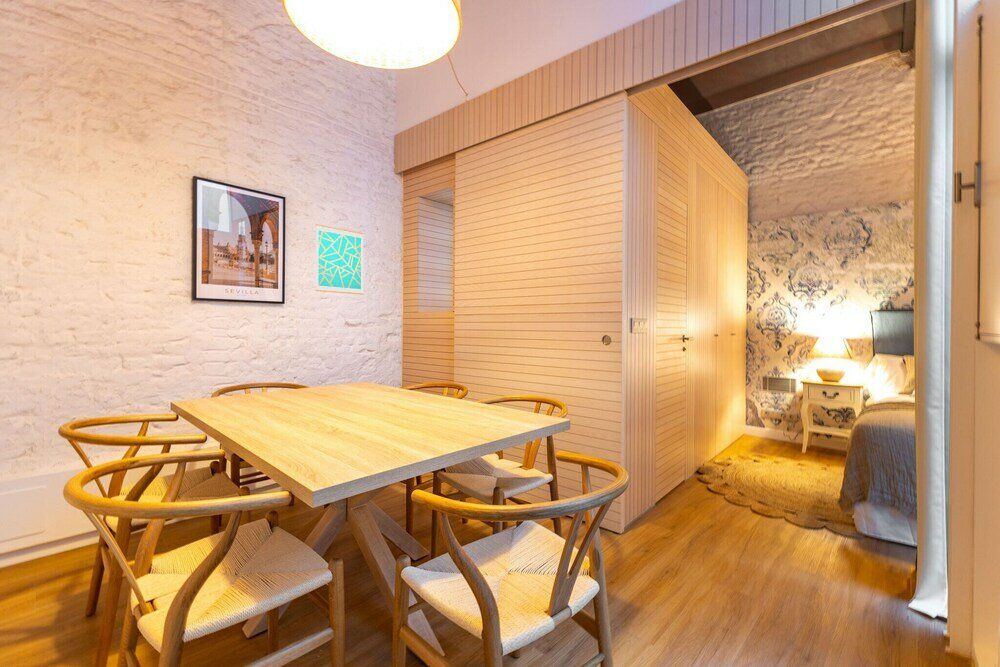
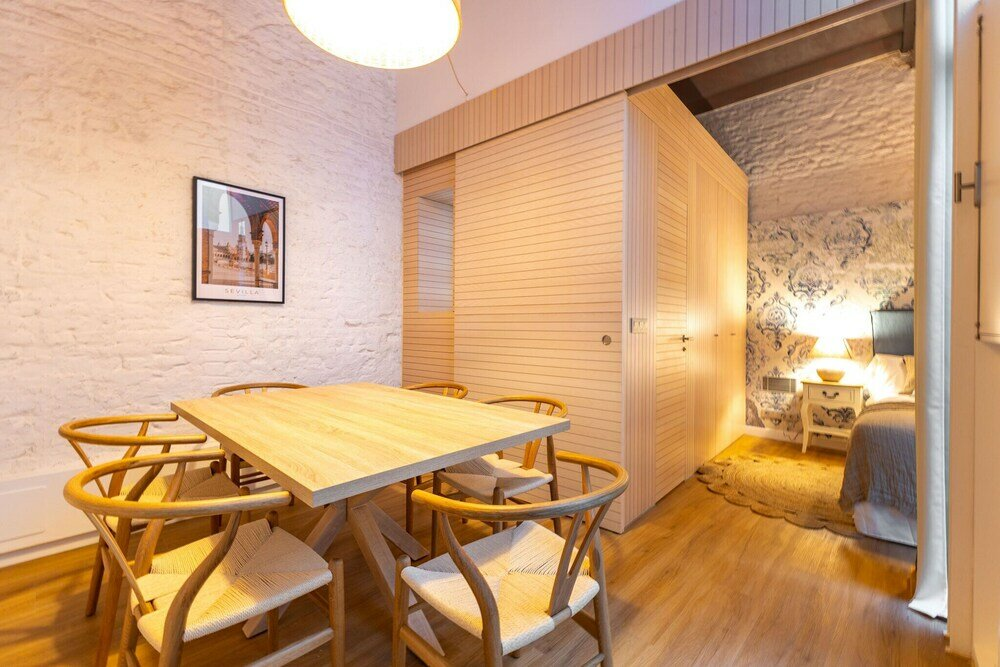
- wall art (340, 260)
